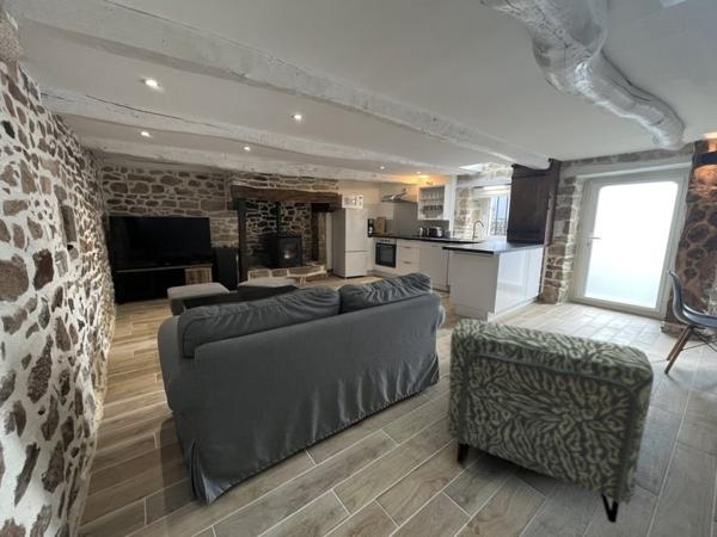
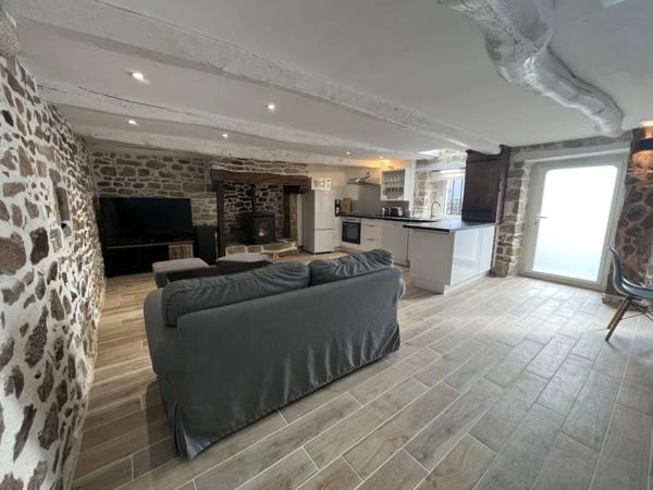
- armchair (528, 376)
